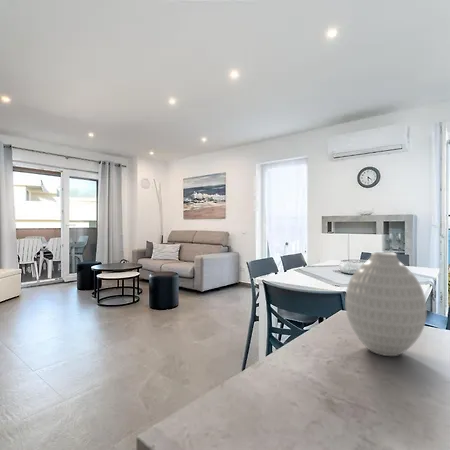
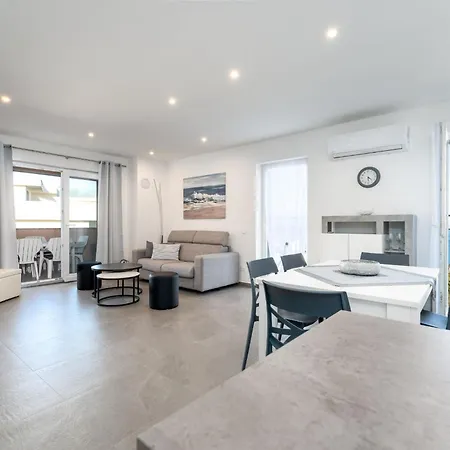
- vase (383, 301)
